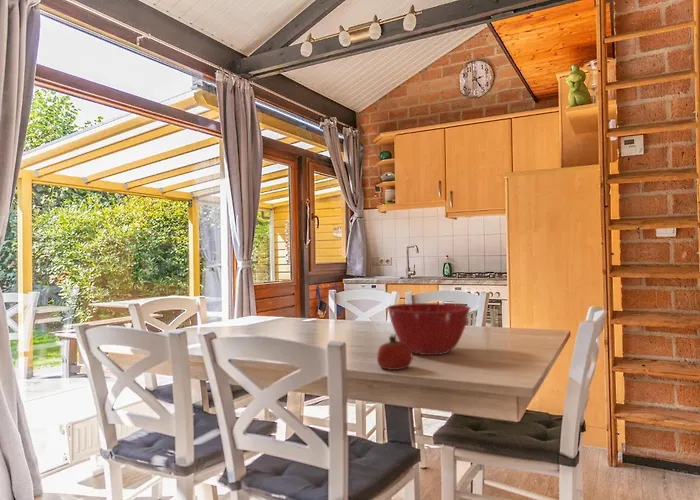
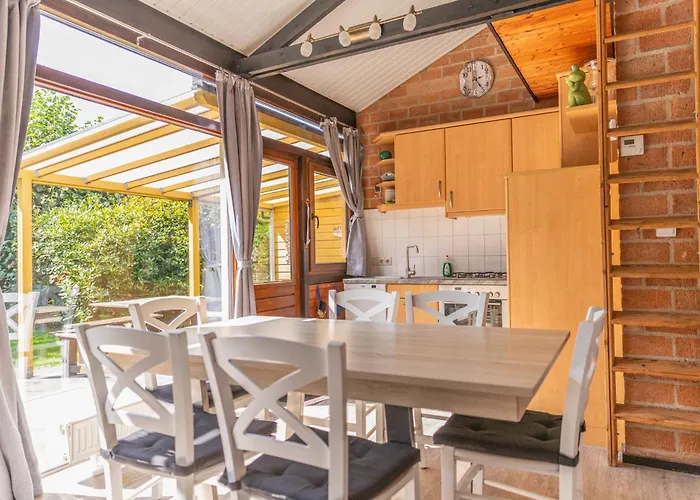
- fruit (394, 350)
- mixing bowl (428, 328)
